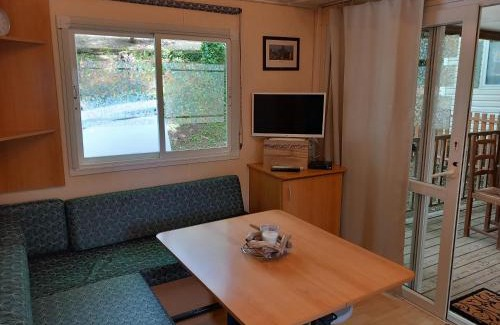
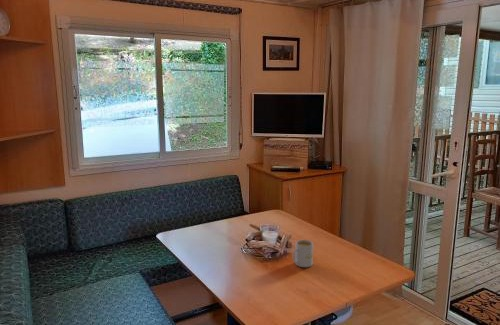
+ mug (301, 254)
